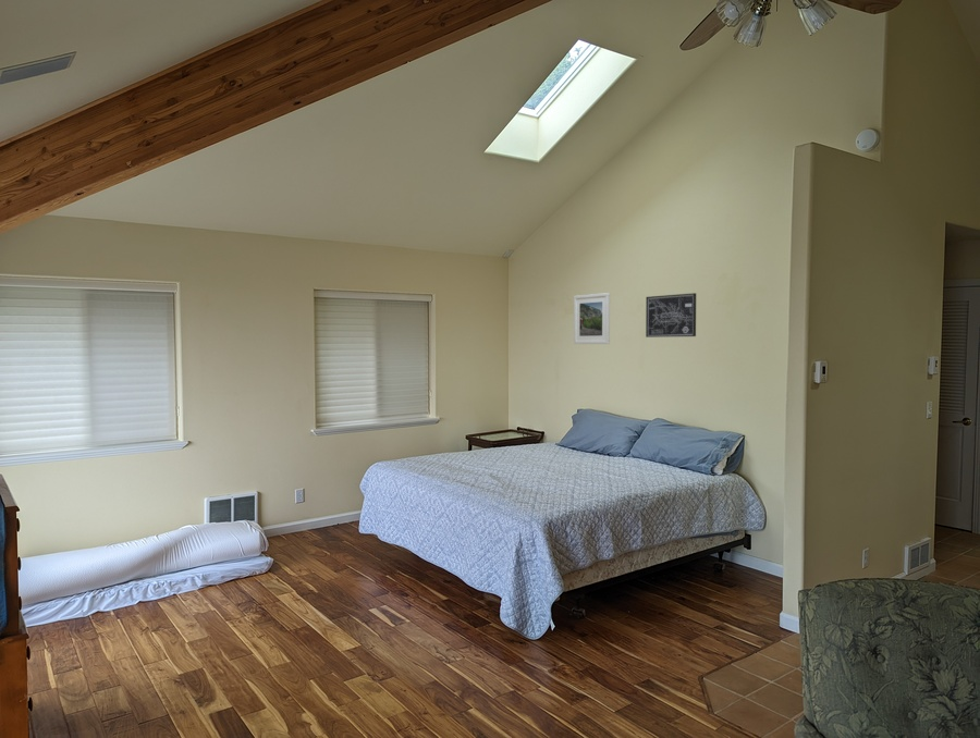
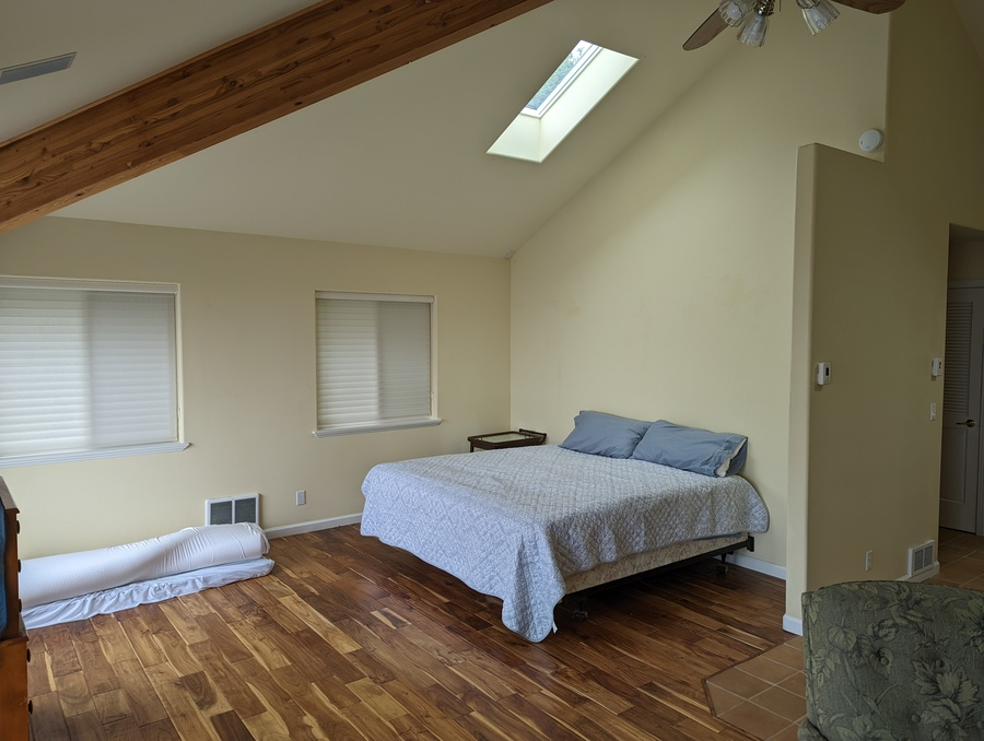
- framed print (591, 319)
- wall art (670, 316)
